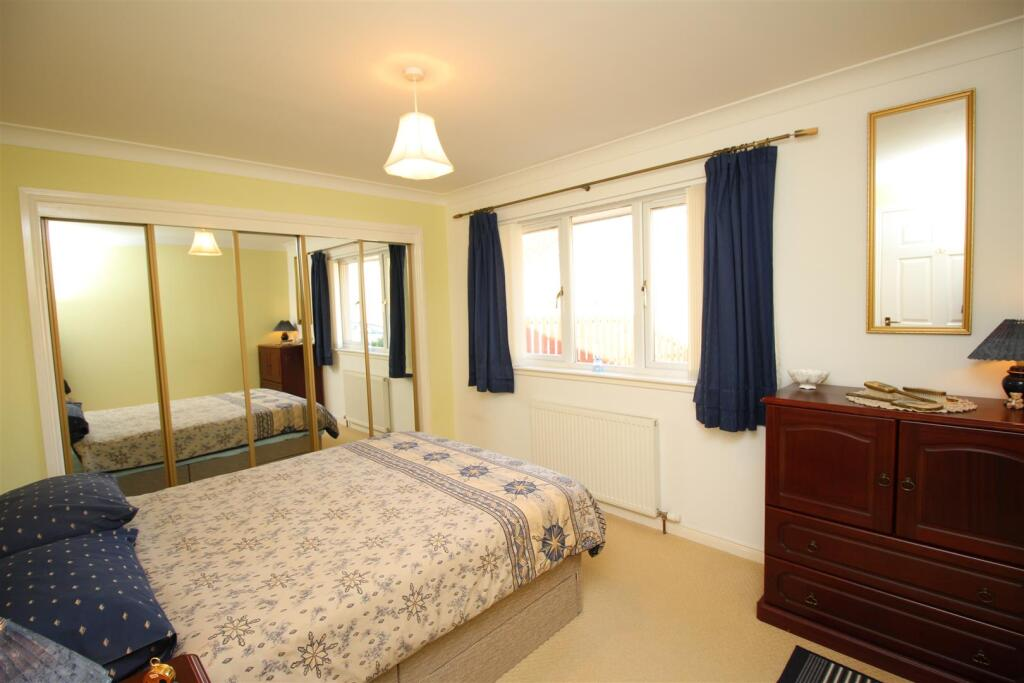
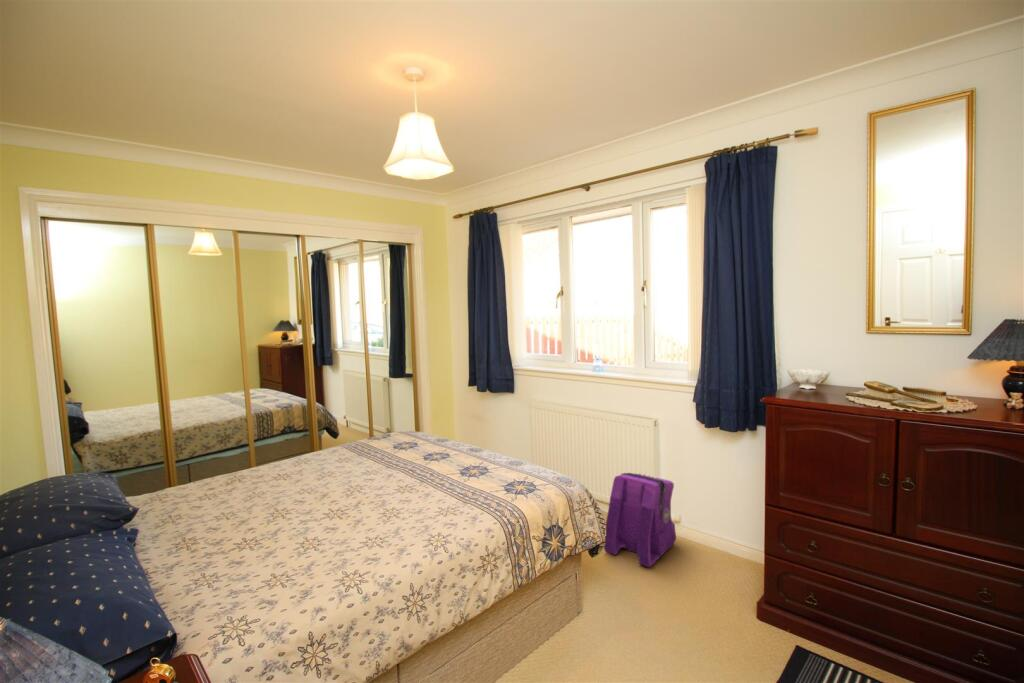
+ backpack (642, 512)
